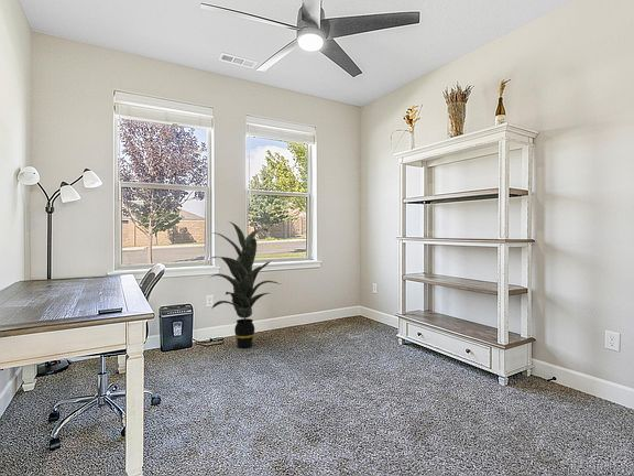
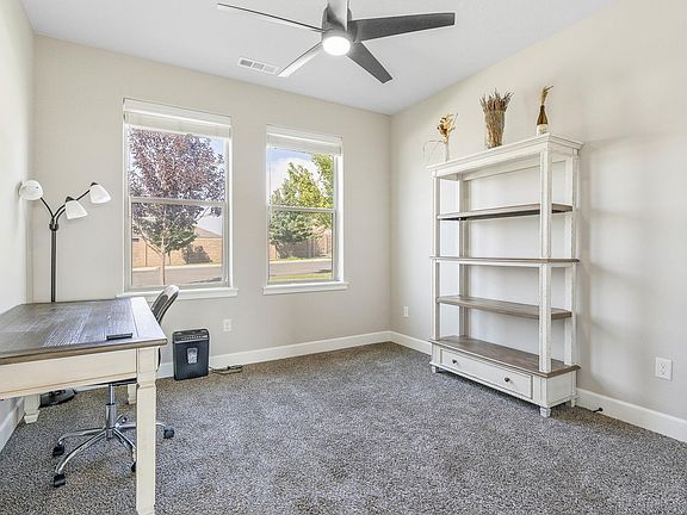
- indoor plant (239, 283)
